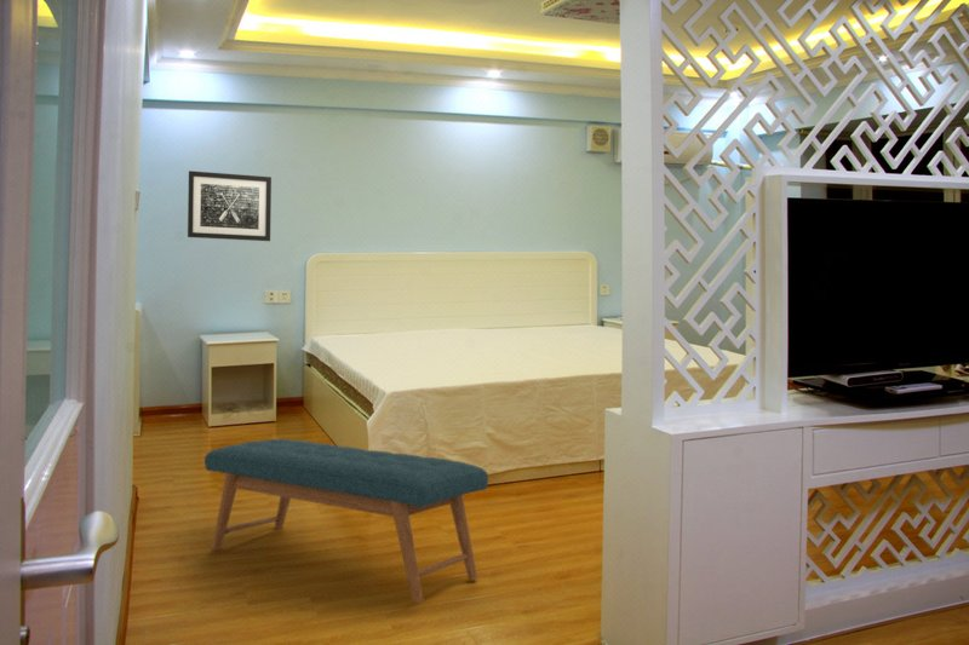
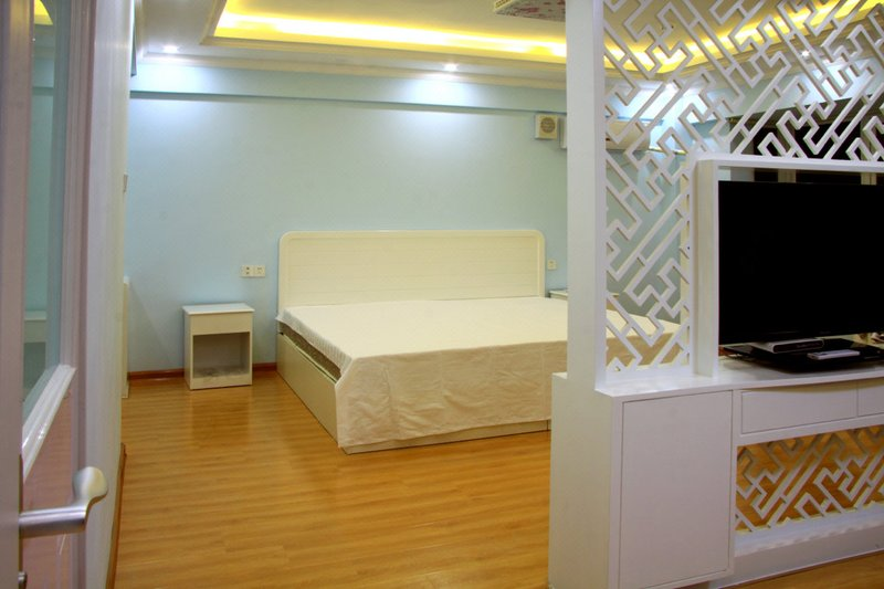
- wall art (229, 206)
- bench (339, 506)
